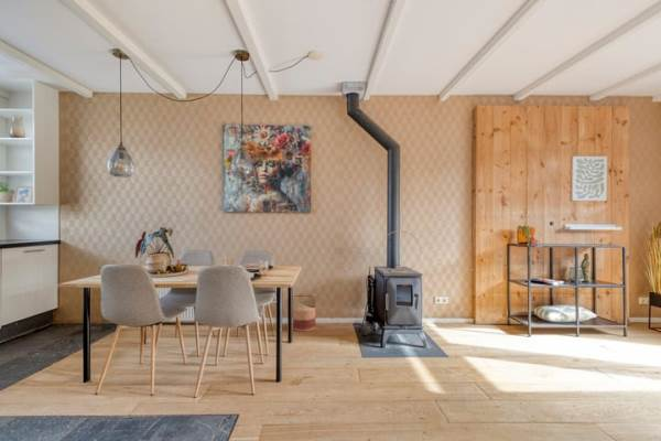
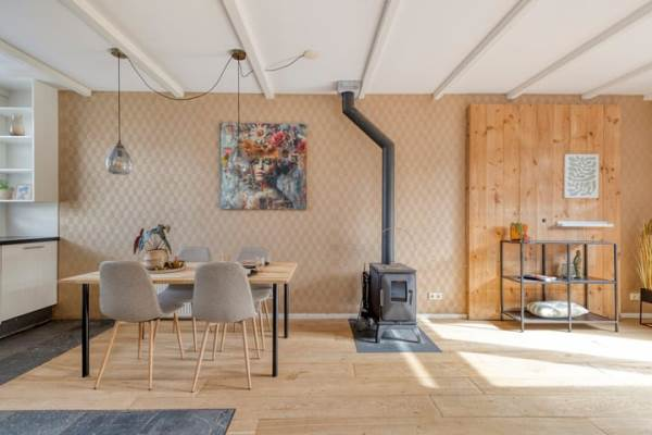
- basket (303, 311)
